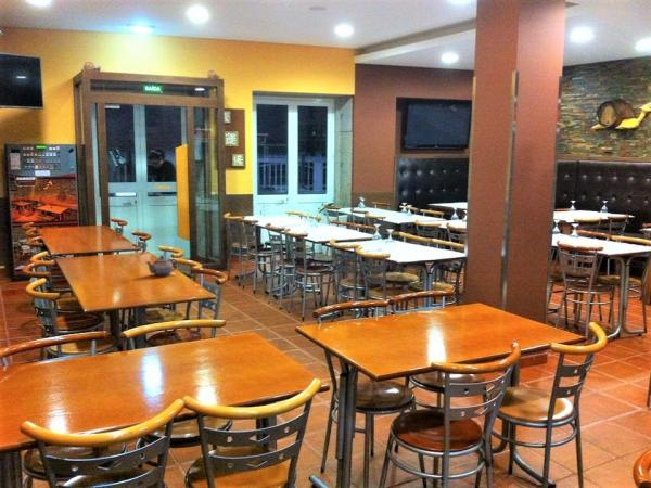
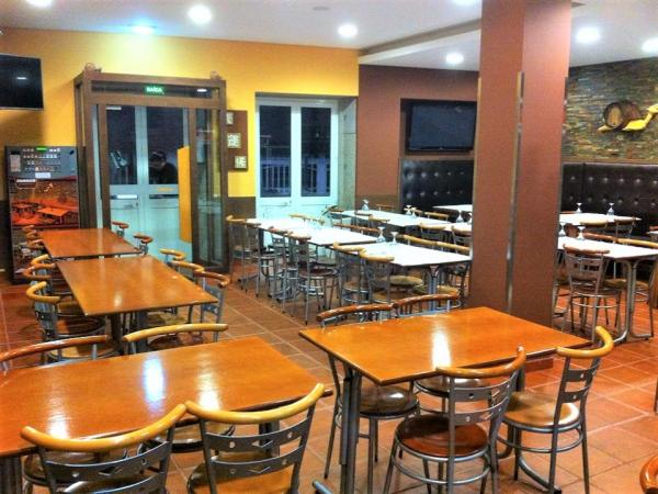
- teapot (162, 265)
